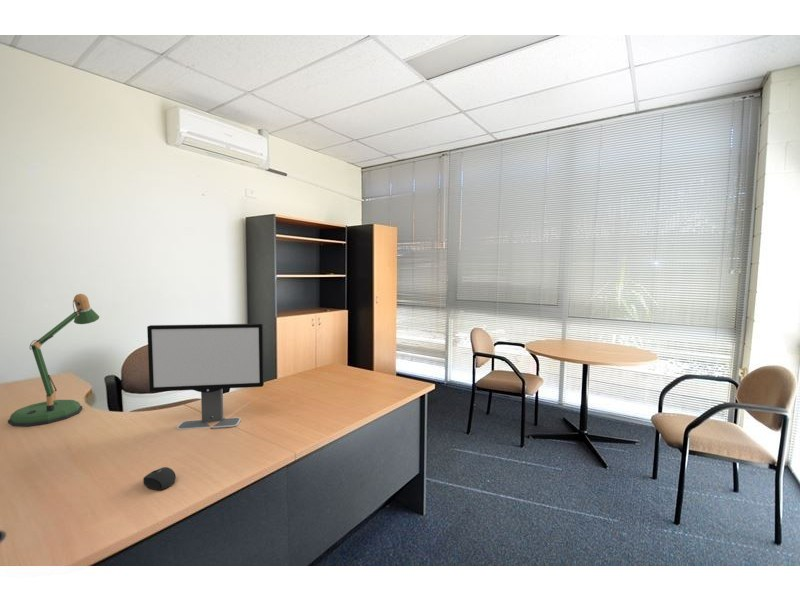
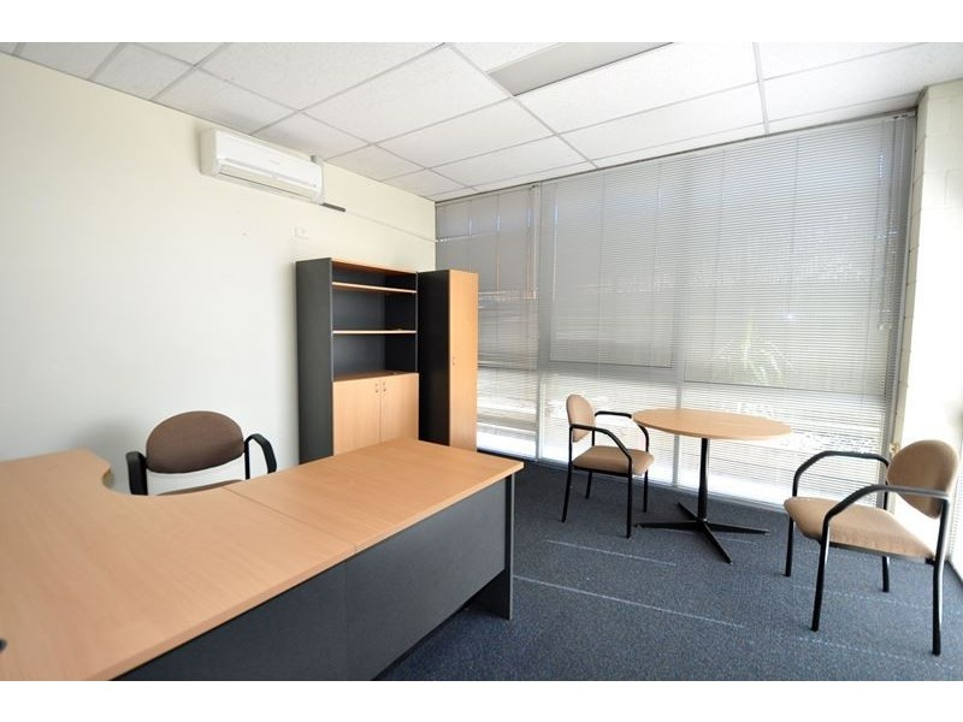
- desk lamp (42, 356)
- mouse (159, 477)
- computer monitor (209, 374)
